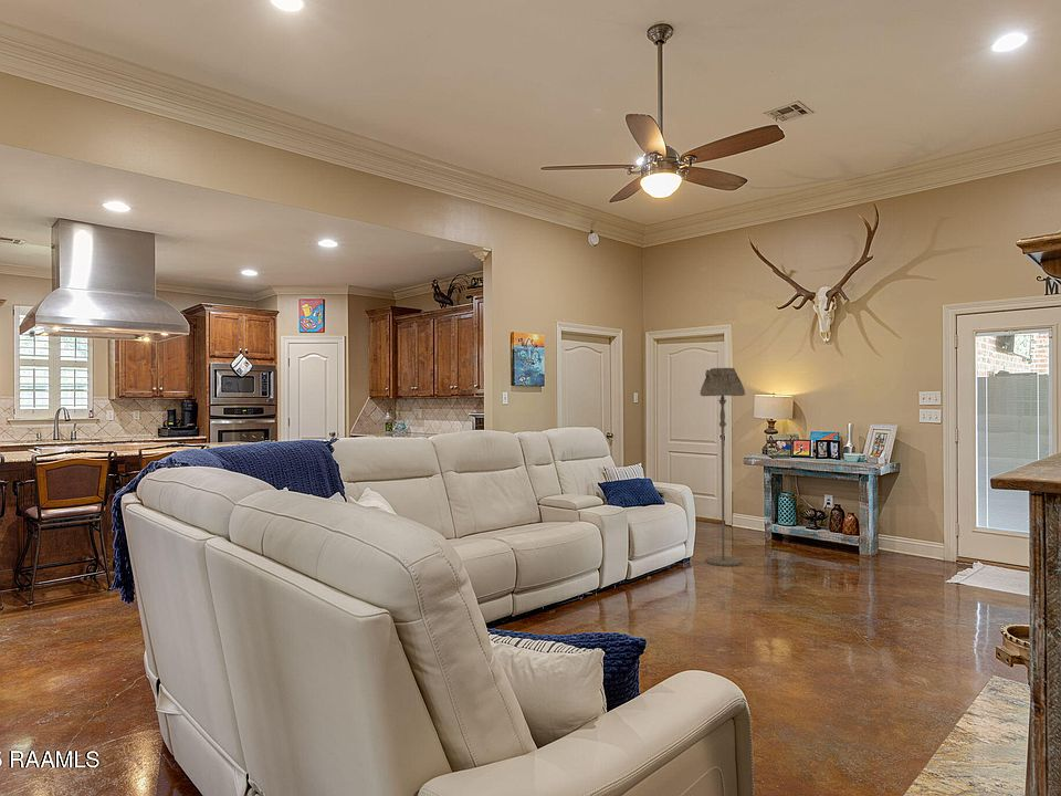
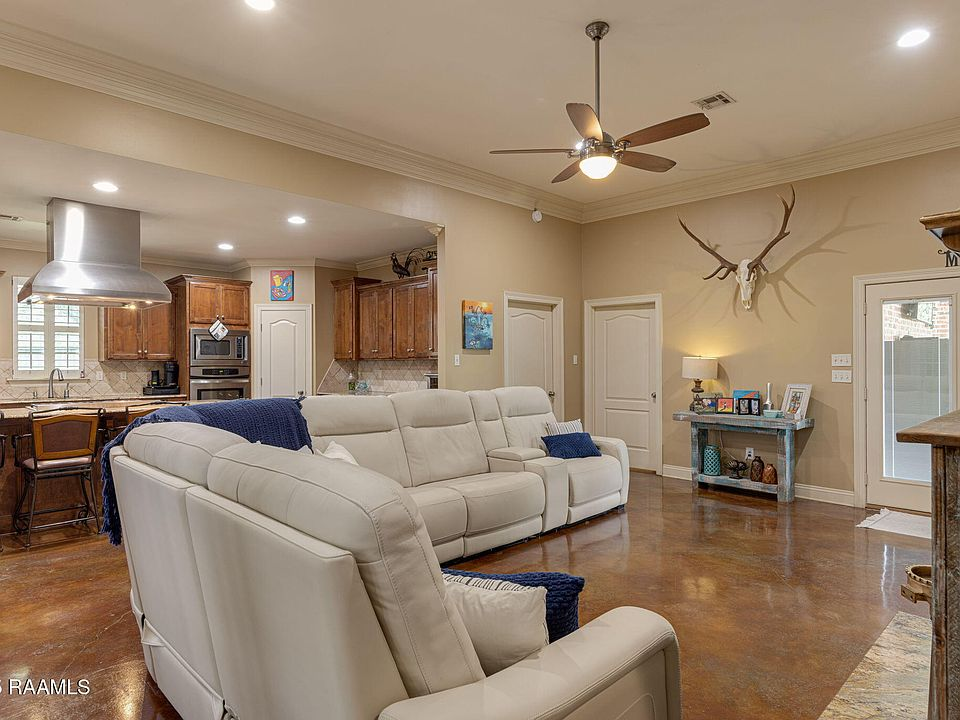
- floor lamp (723, 464)
